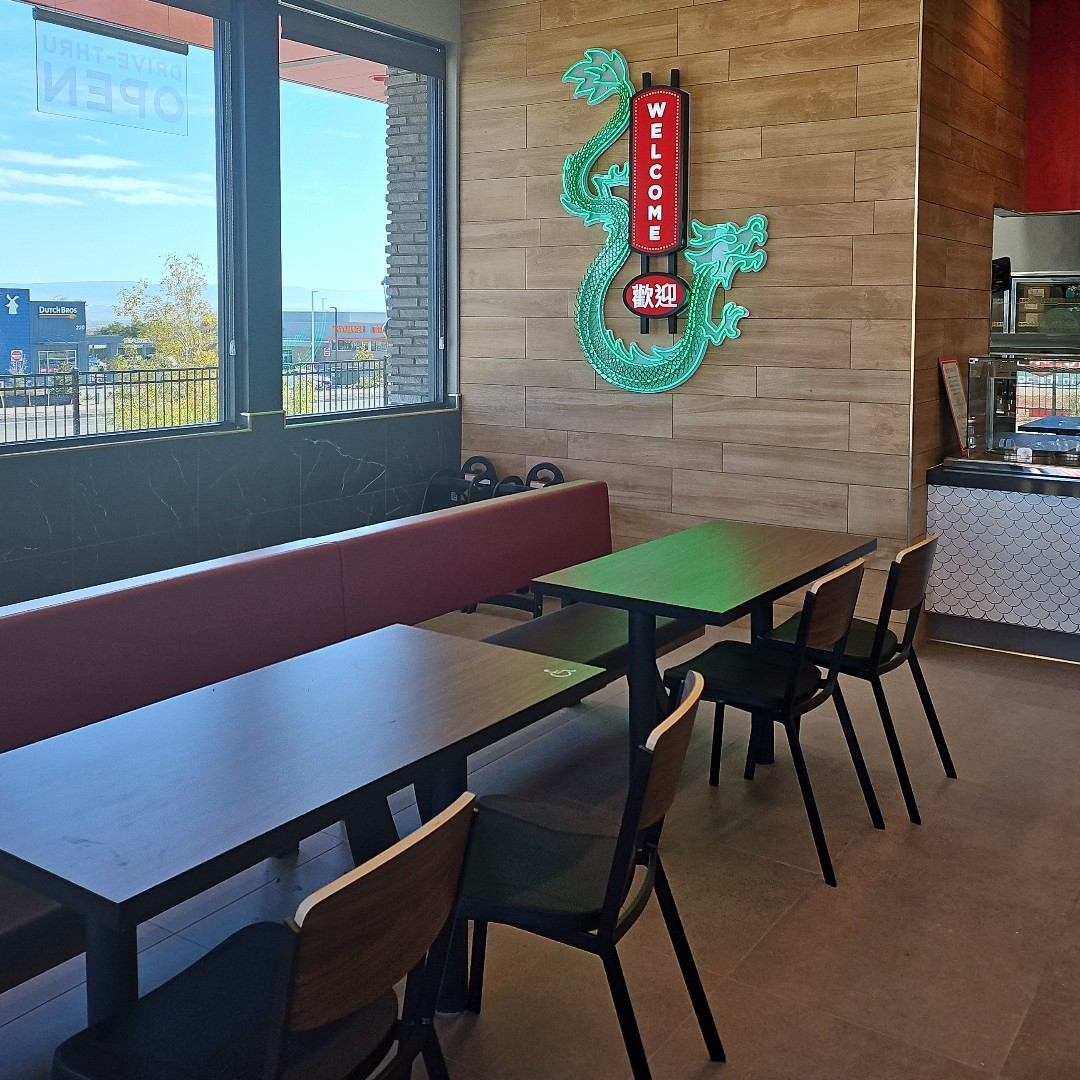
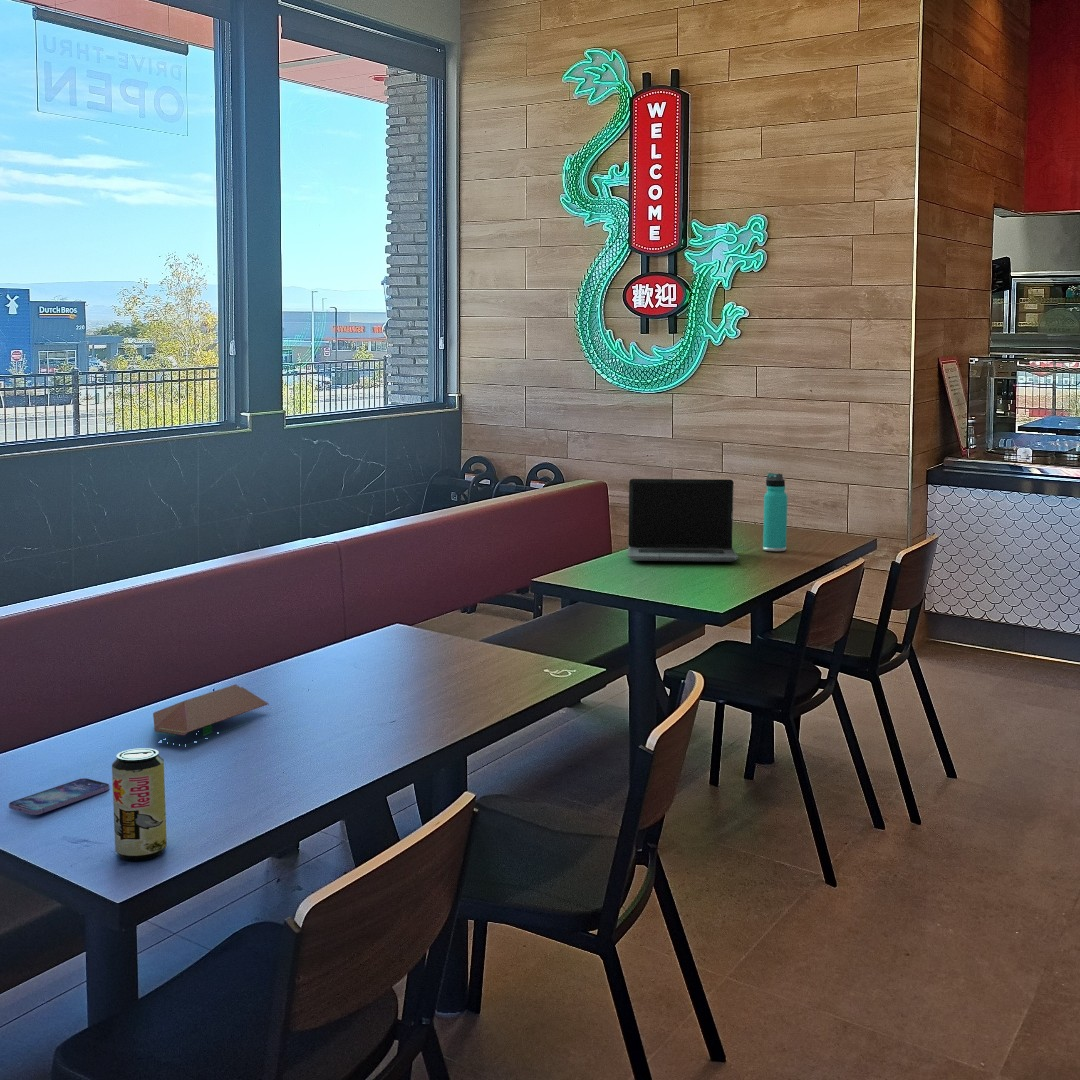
+ thermos bottle (775, 511)
+ smartphone (60, 796)
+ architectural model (196, 711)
+ beverage can (139, 803)
+ laptop computer (682, 519)
